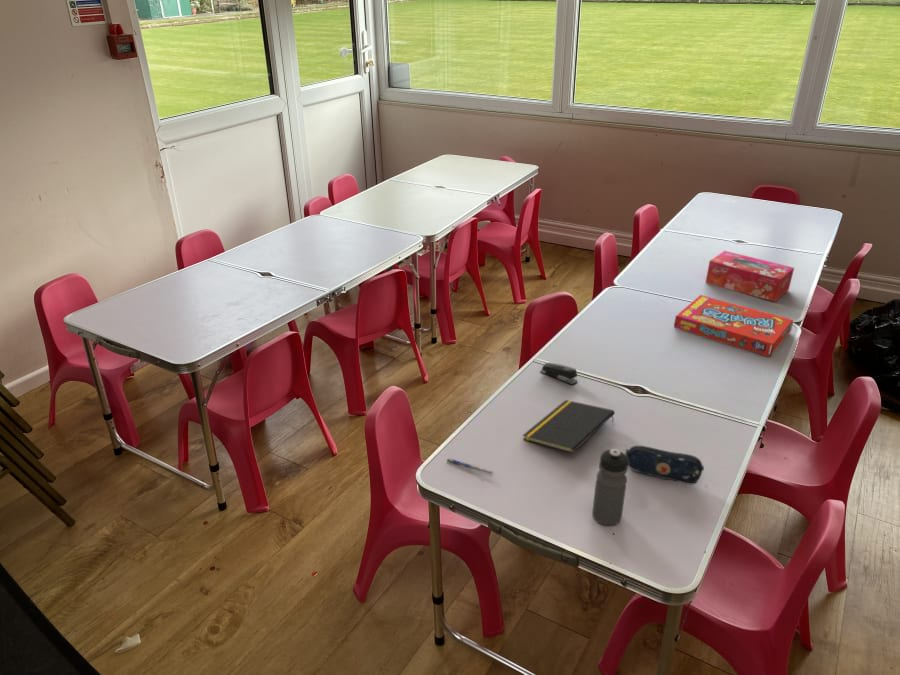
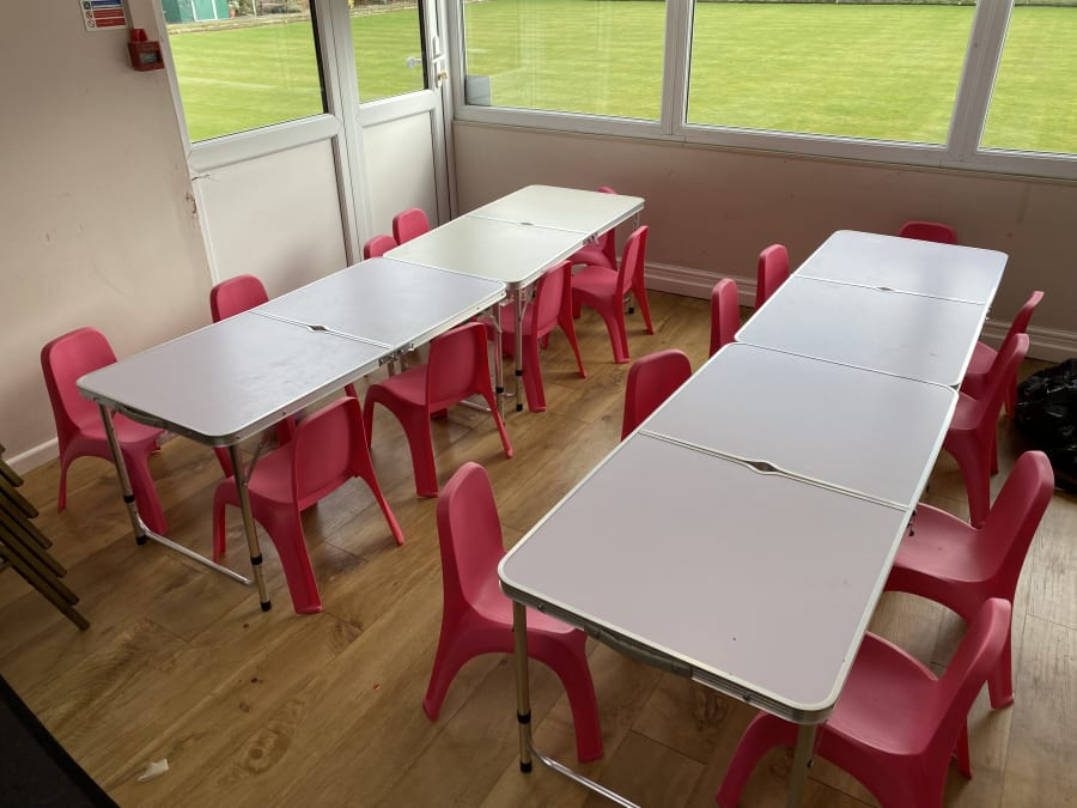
- snack box (732, 323)
- pencil case (663, 464)
- water bottle (610, 484)
- notepad (569, 424)
- tissue box (748, 275)
- pen (470, 466)
- stapler (558, 370)
